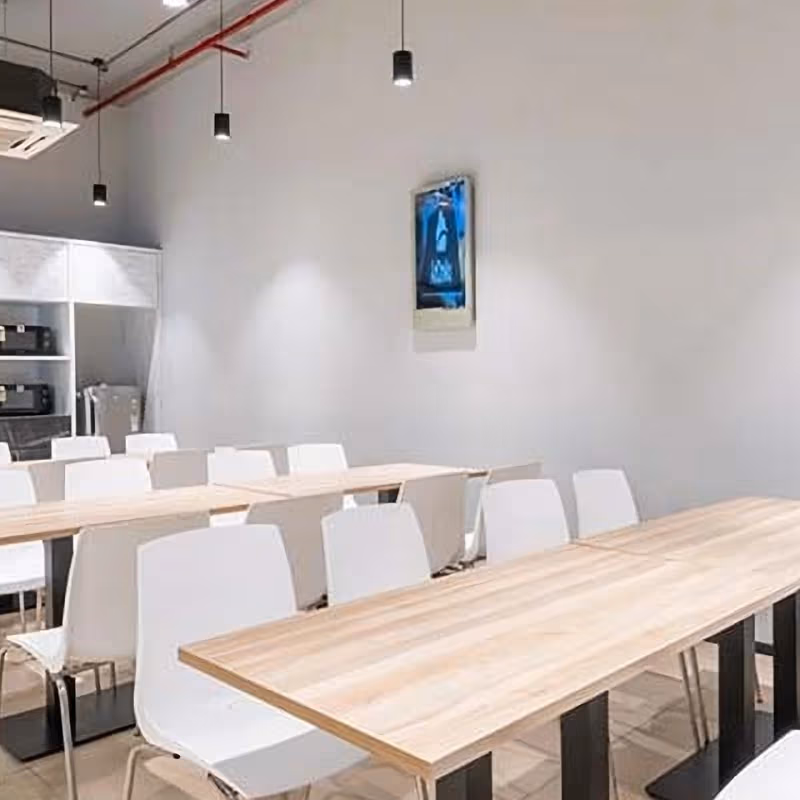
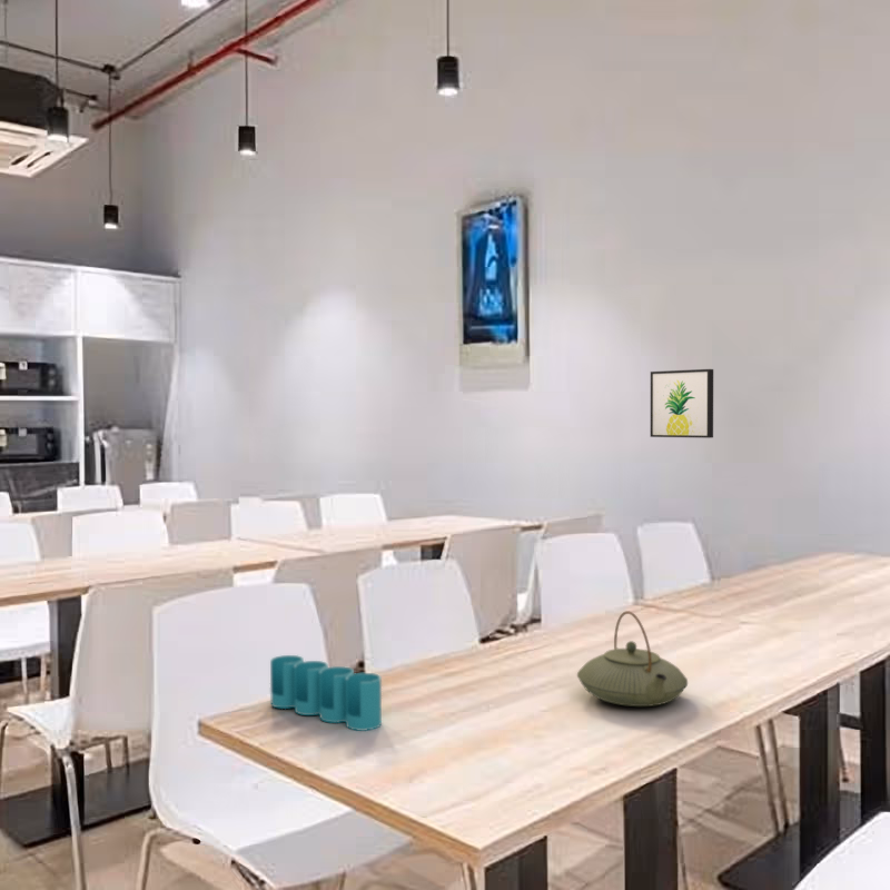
+ teapot (634, 656)
+ wall art (681, 404)
+ pen holder (324, 690)
